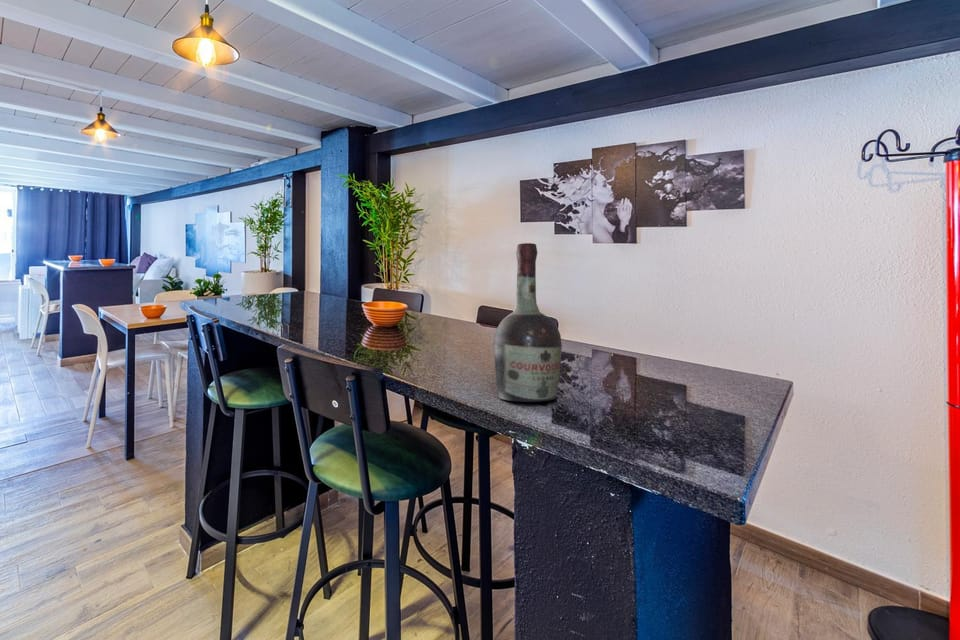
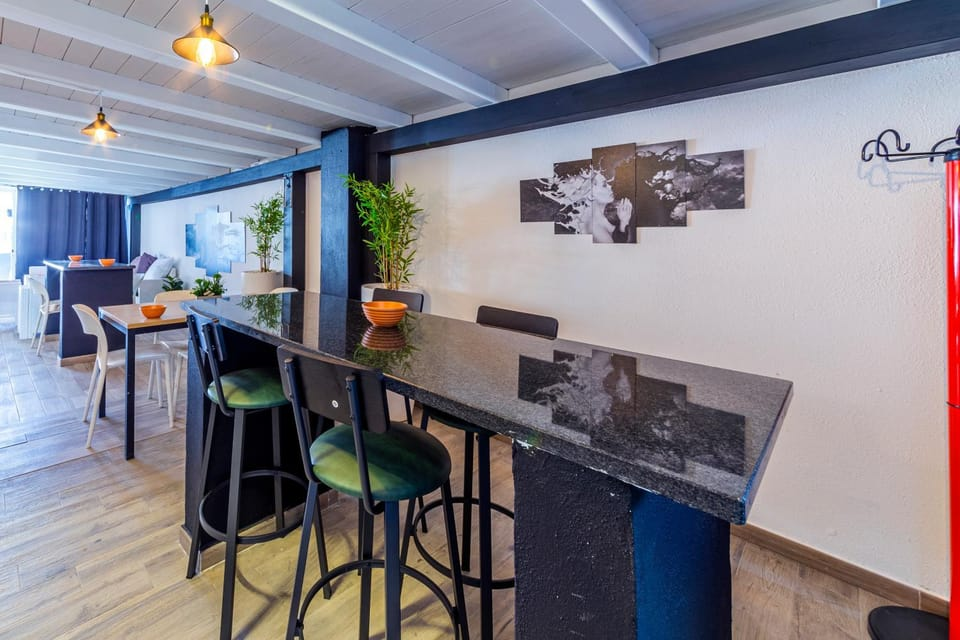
- cognac bottle (527, 320)
